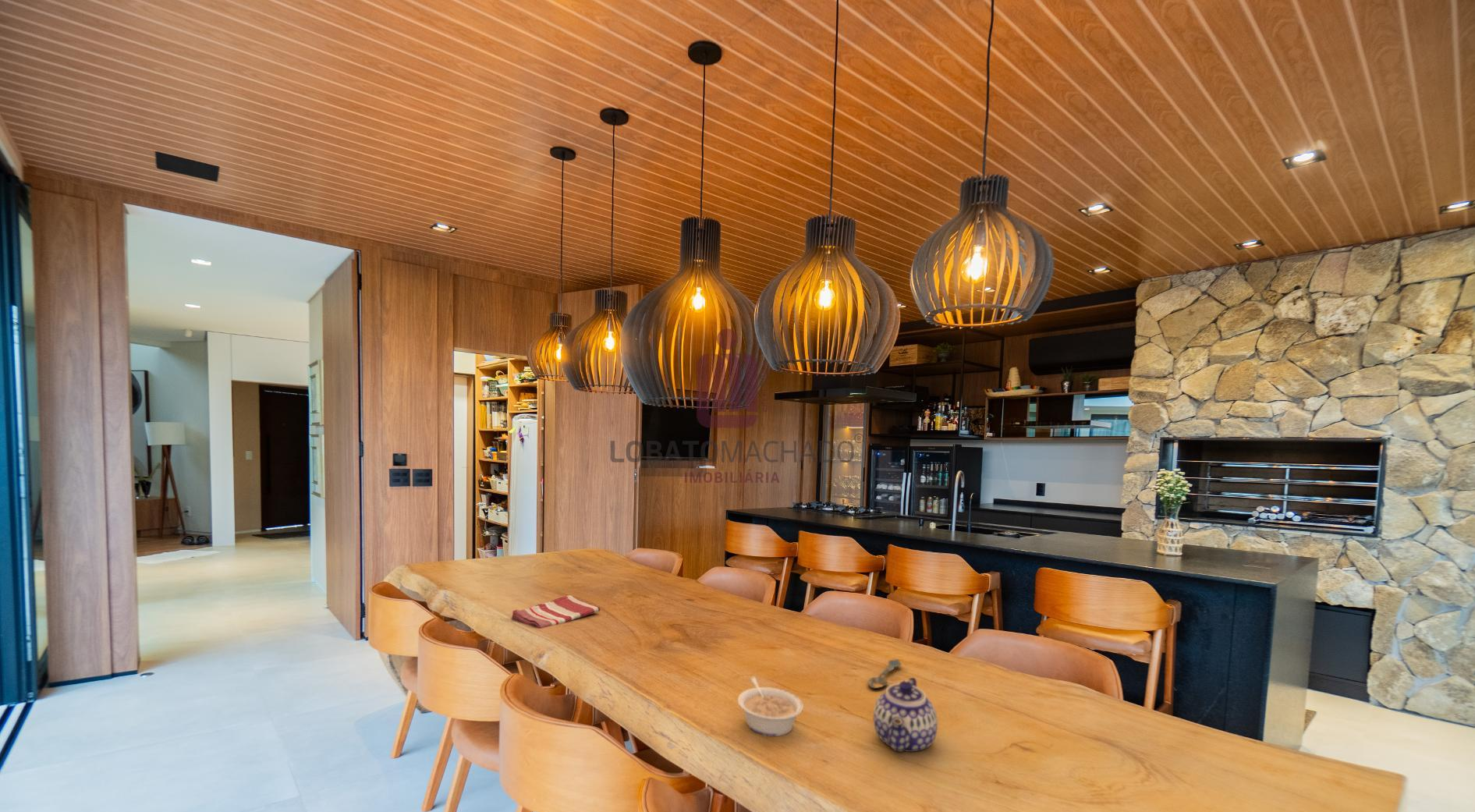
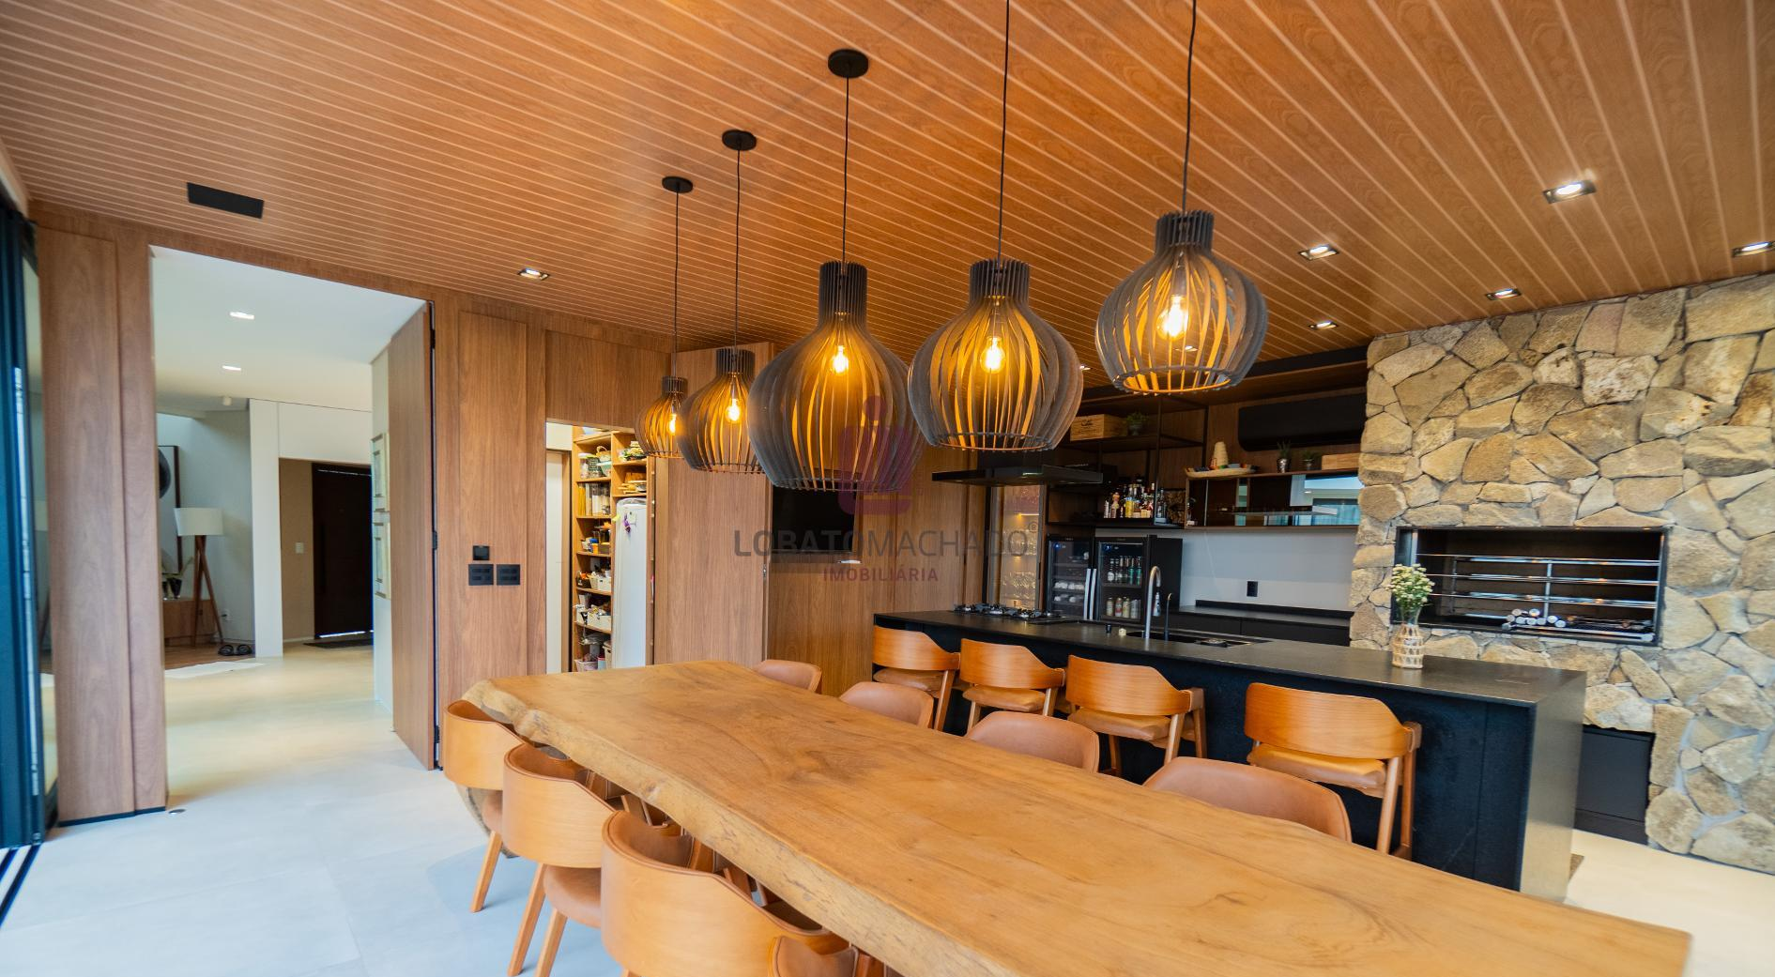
- spoon (885, 672)
- legume (768, 710)
- dish towel (556, 611)
- teapot (906, 709)
